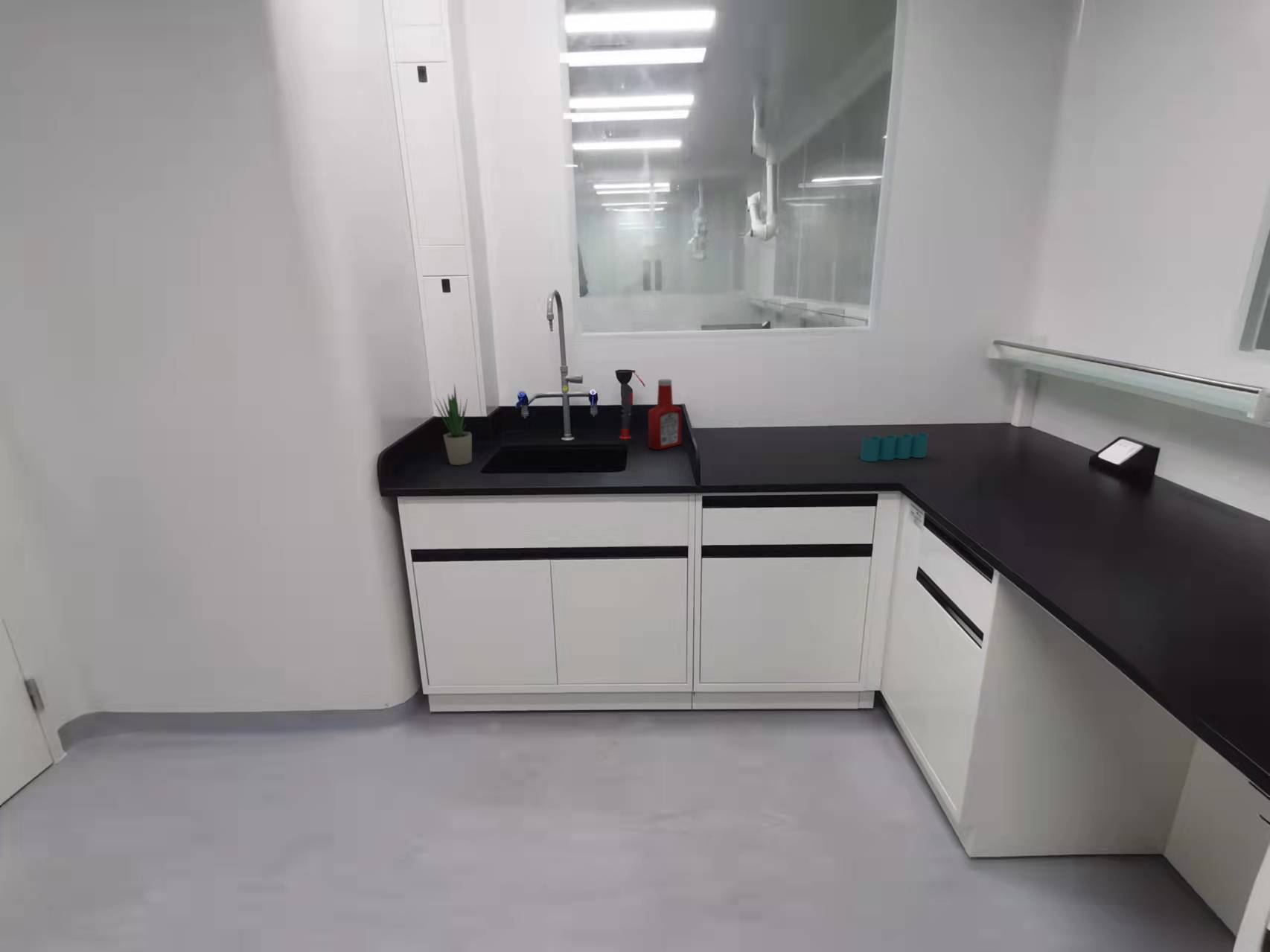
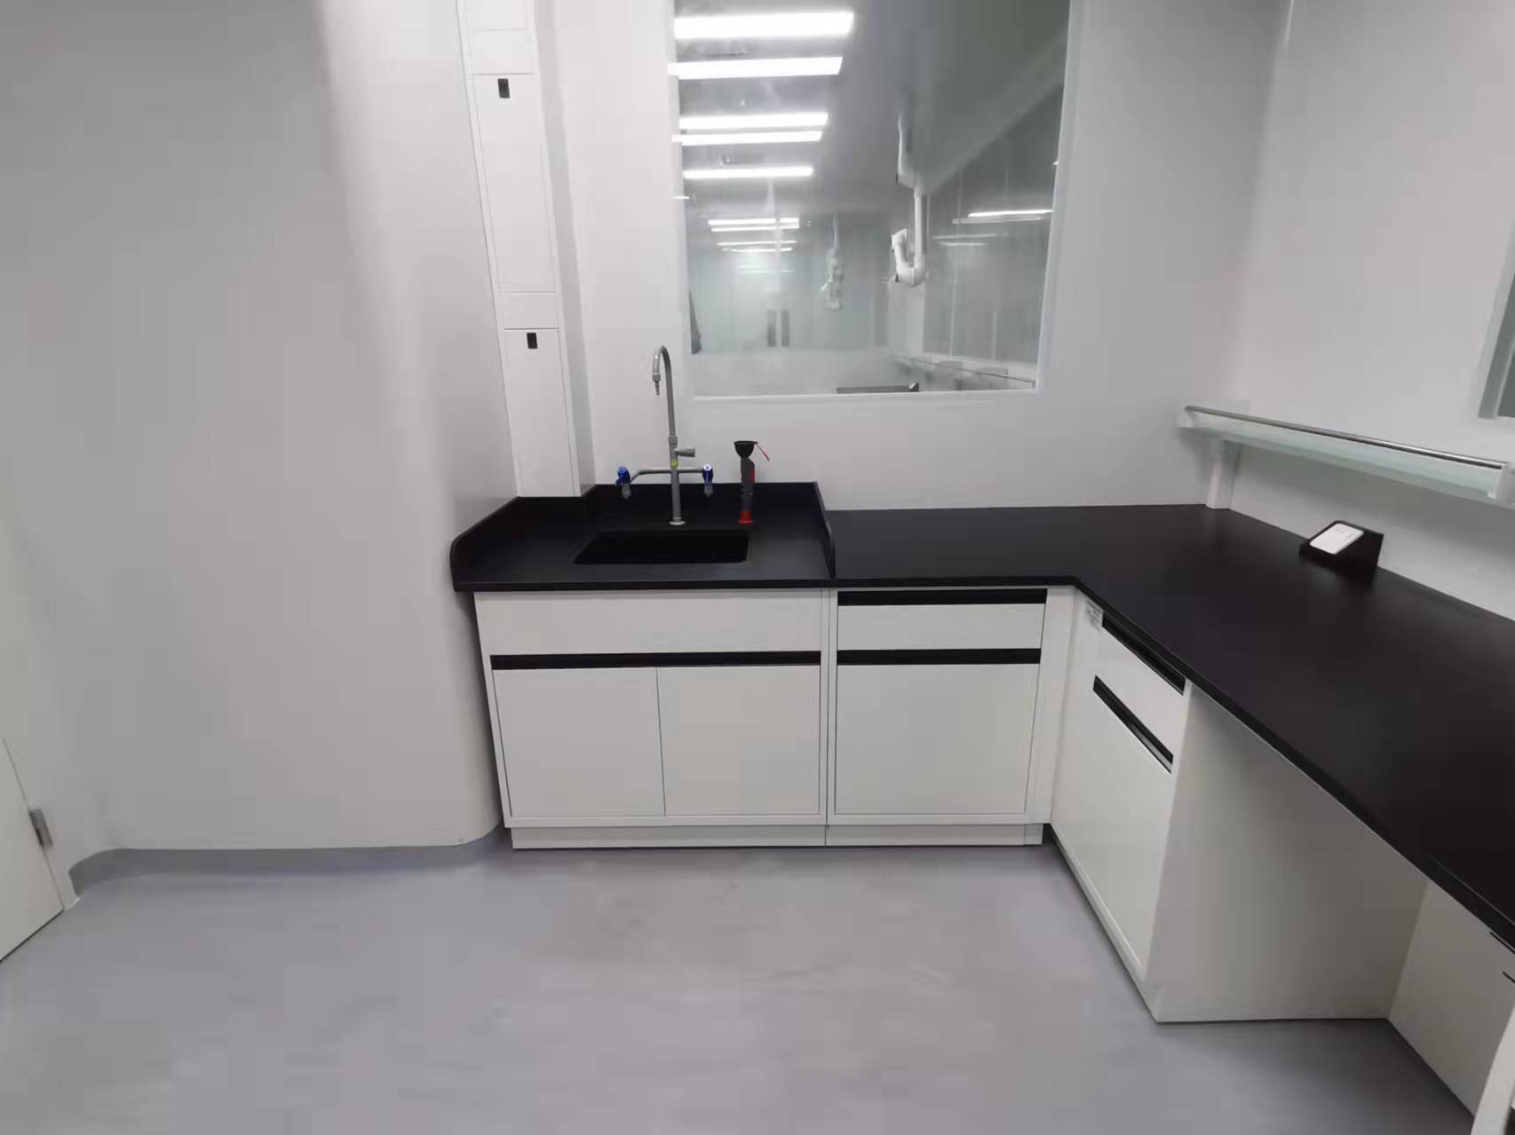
- soap bottle (665, 413)
- pen holder (894, 447)
- potted plant (453, 423)
